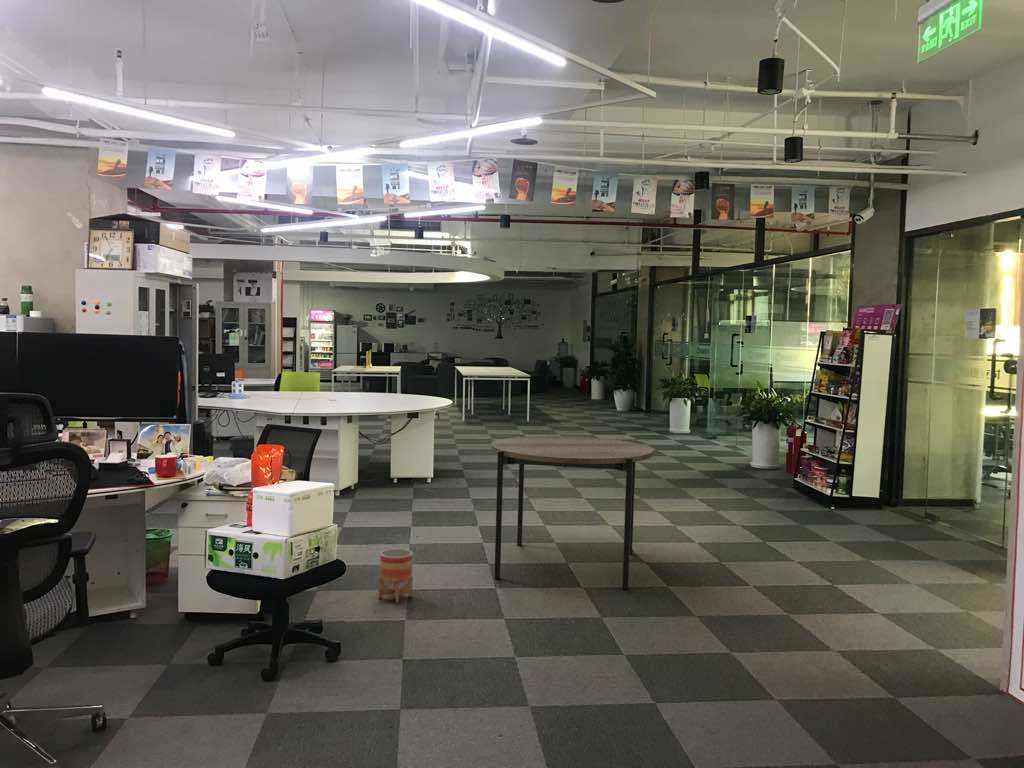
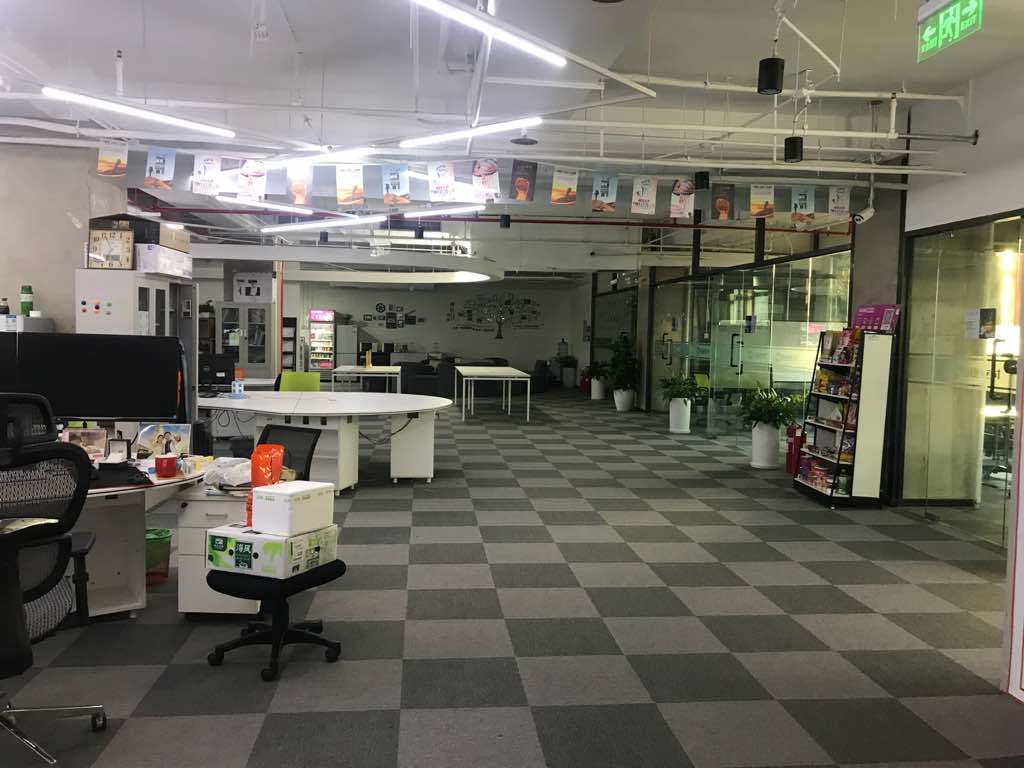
- planter (395, 575)
- dining table (565, 467)
